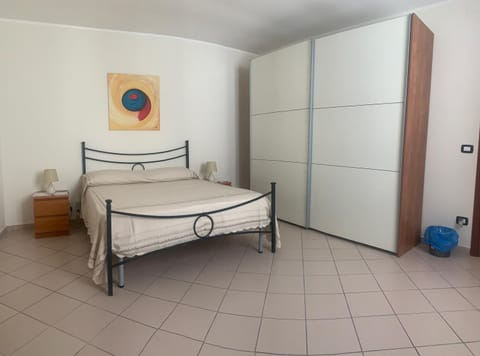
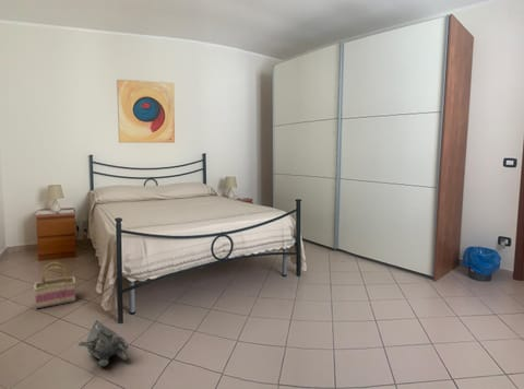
+ basket (55, 283)
+ plush toy (107, 339)
